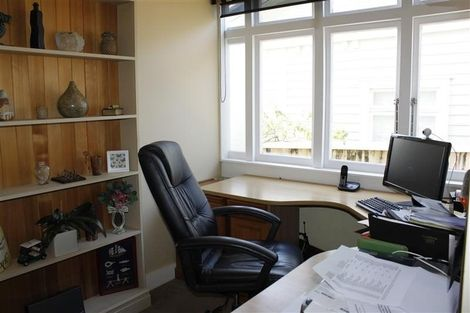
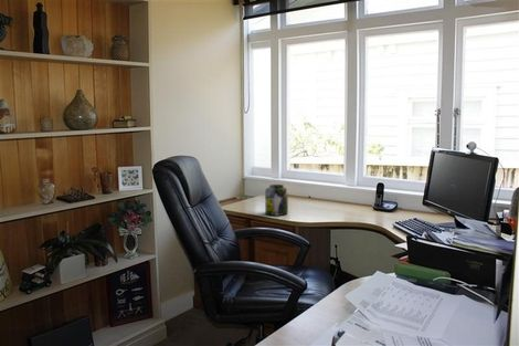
+ jar (276, 199)
